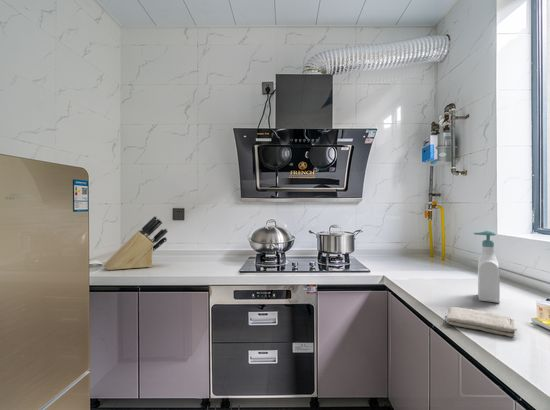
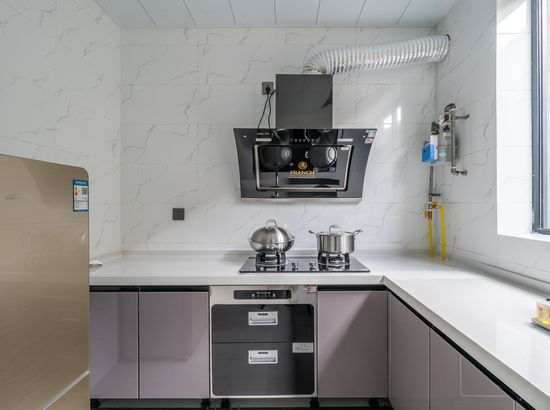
- washcloth (479, 320)
- soap bottle (485, 263)
- knife block (137, 241)
